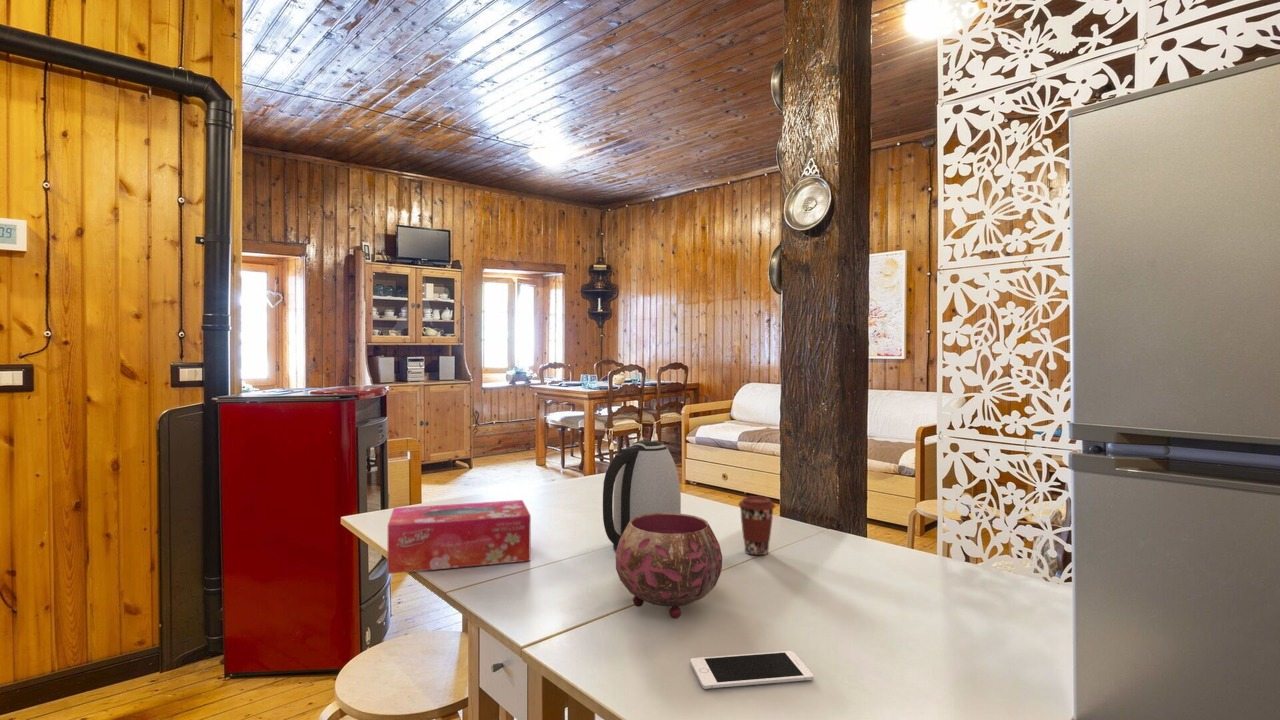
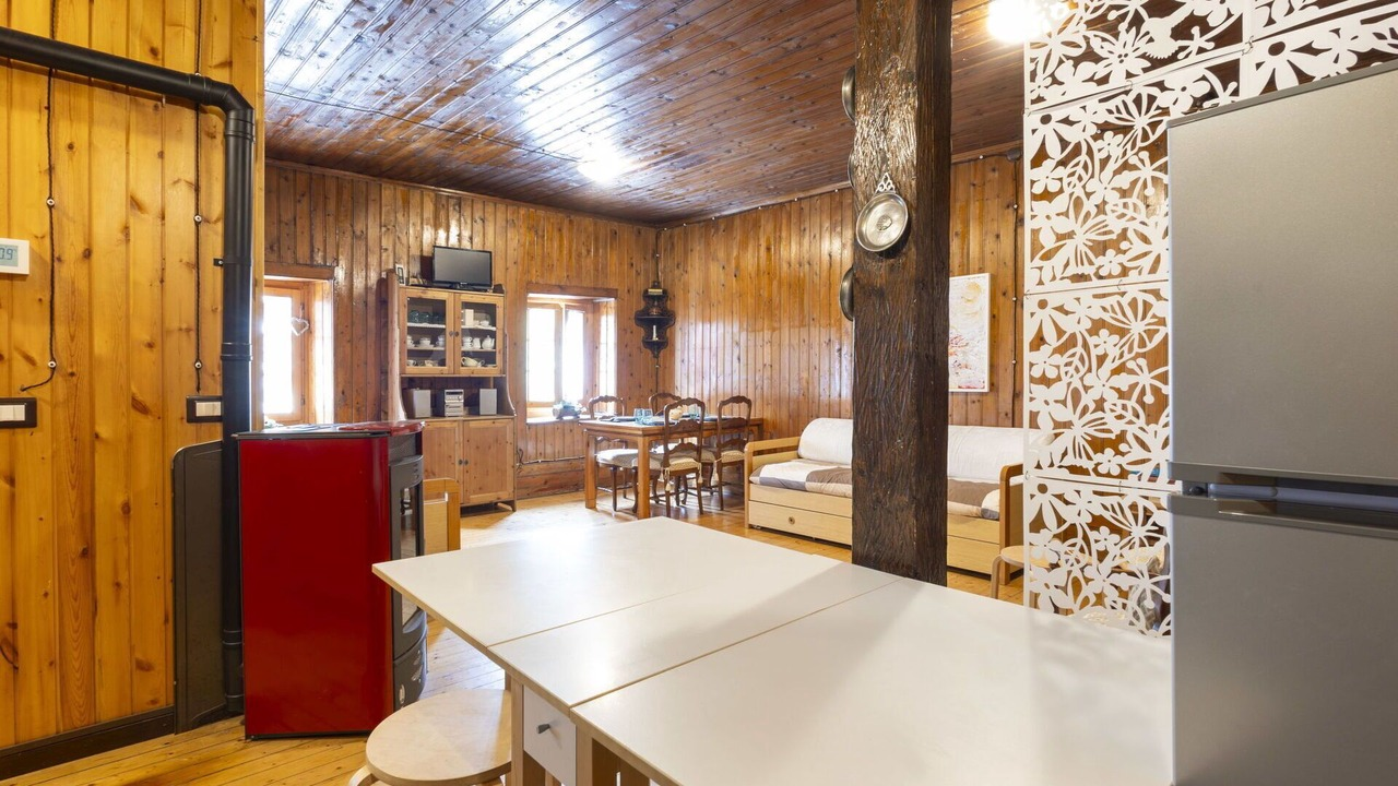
- cell phone (750, 668)
- bowl (668, 563)
- kettle (638, 496)
- coffee cup (756, 525)
- tissue box (460, 533)
